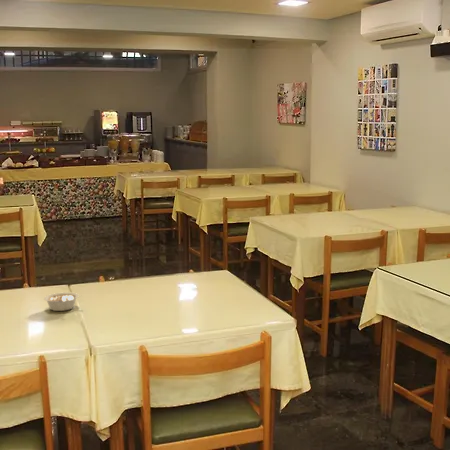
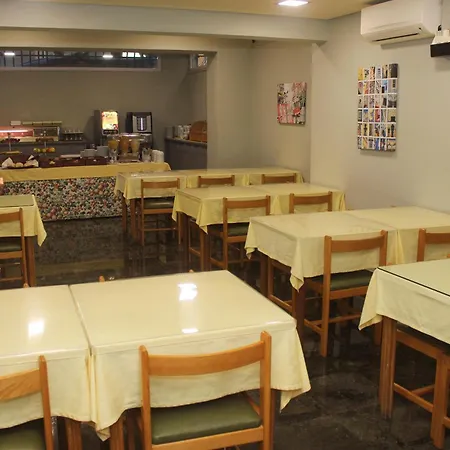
- legume (63, 301)
